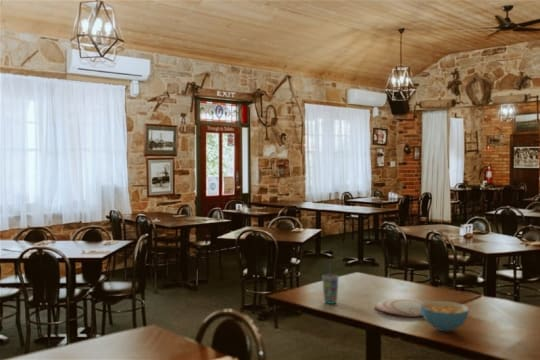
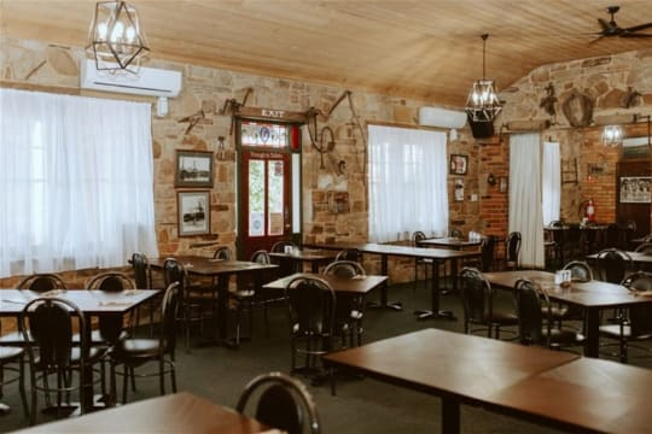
- cereal bowl (444, 317)
- cup (330, 282)
- plate (403, 305)
